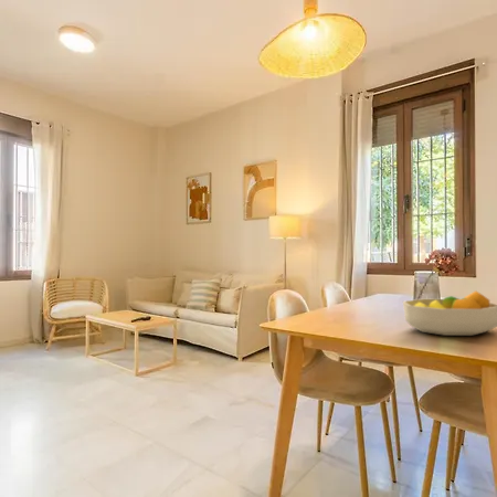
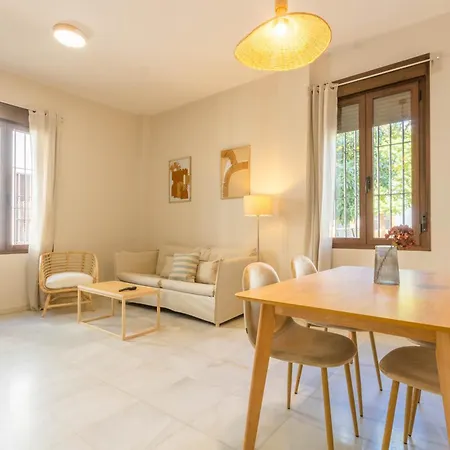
- fruit bowl (450, 310)
